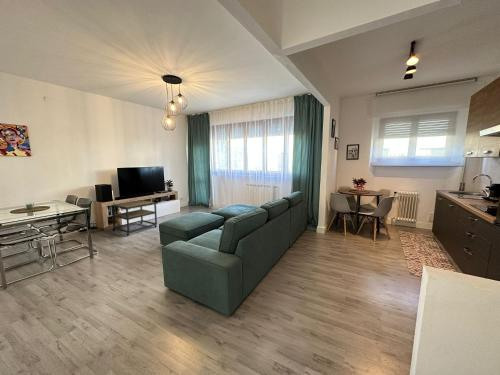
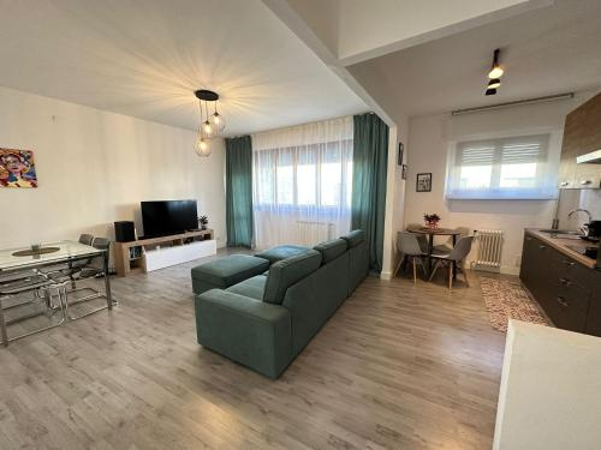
- side table (134, 216)
